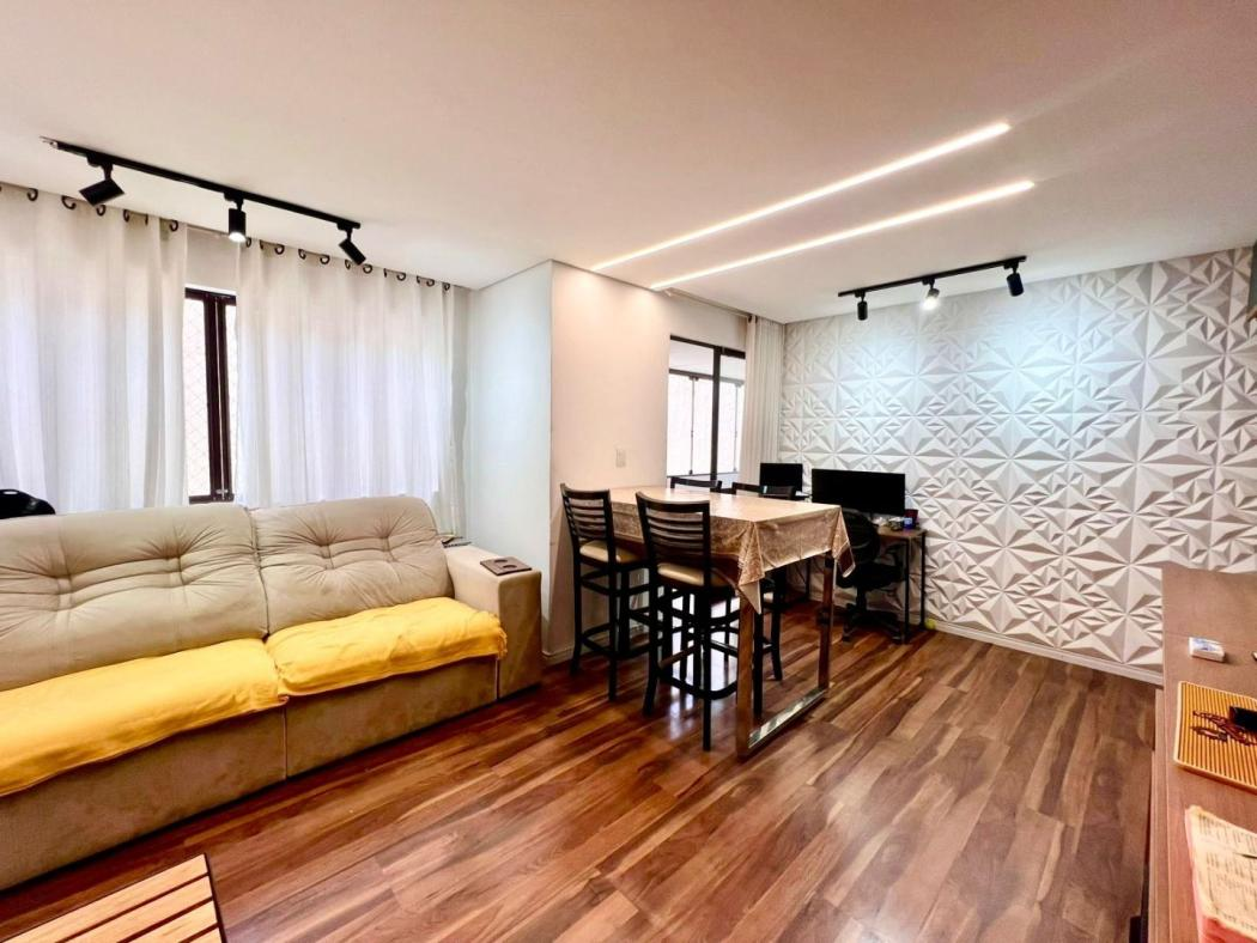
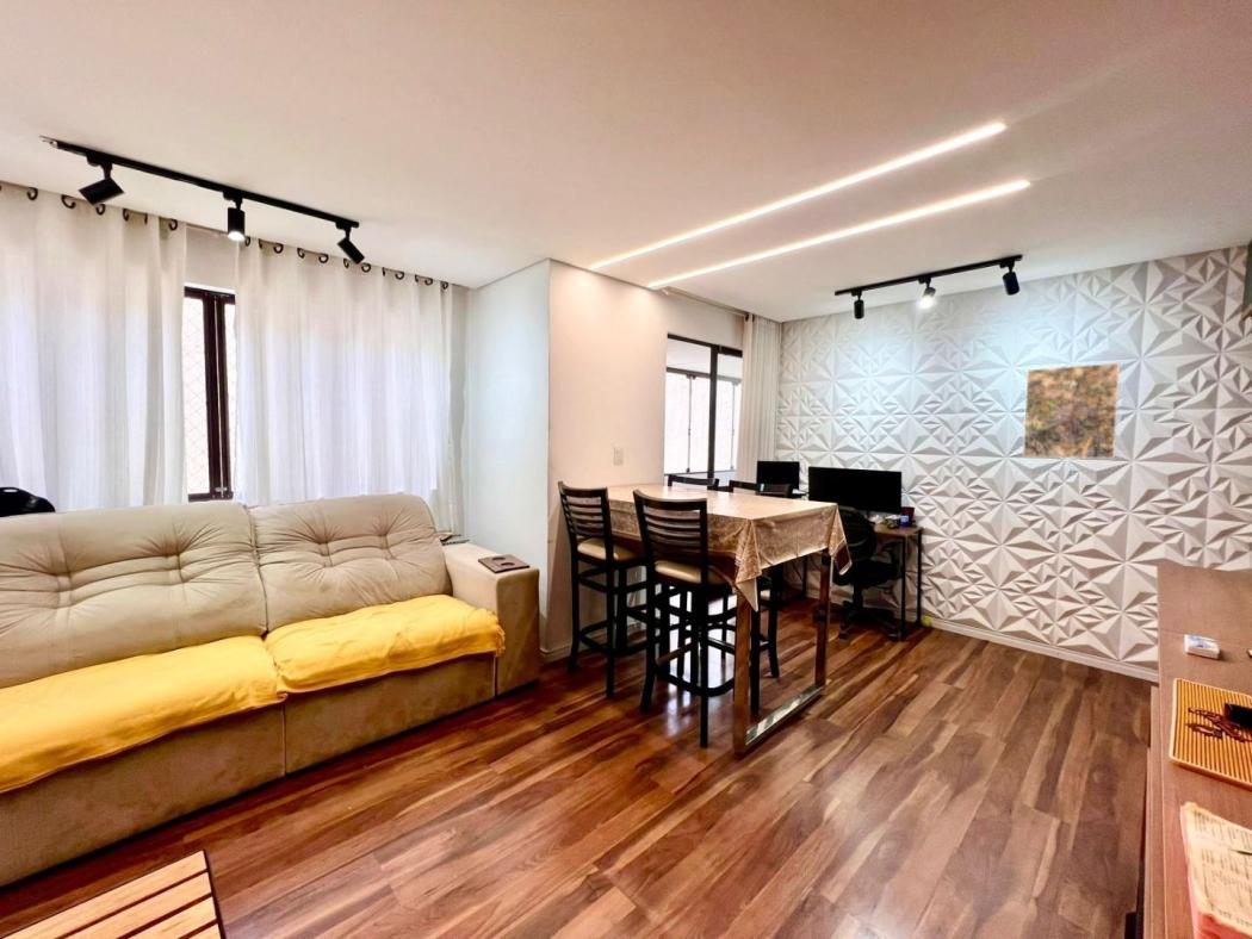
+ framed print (1068, 412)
